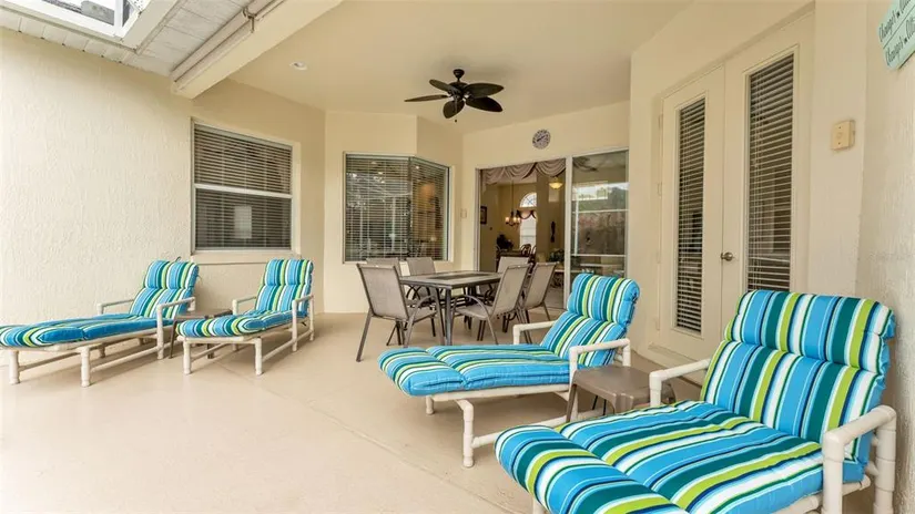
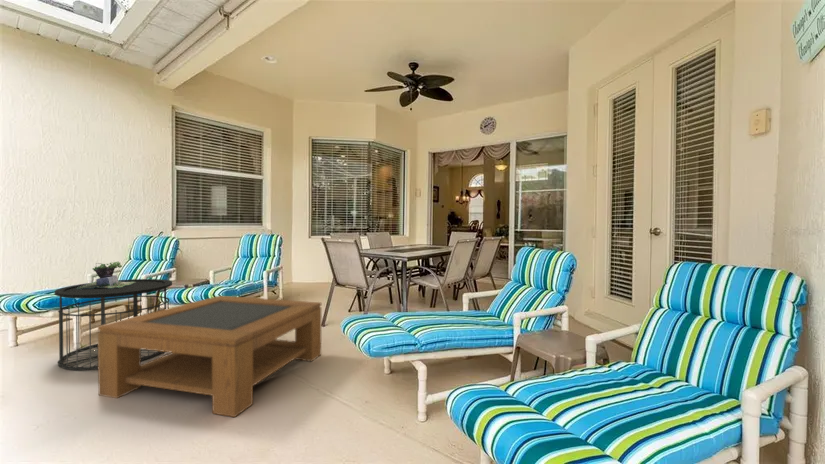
+ coffee table (225, 342)
+ potted plant (107, 272)
+ side table (116, 319)
